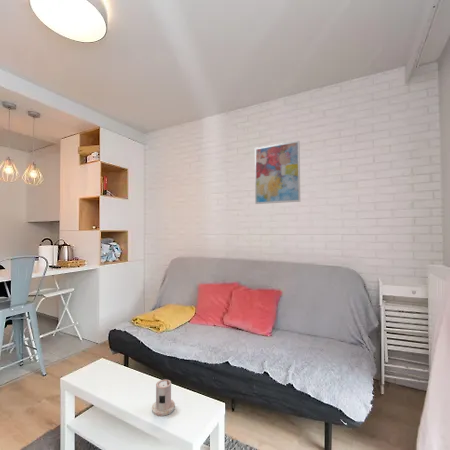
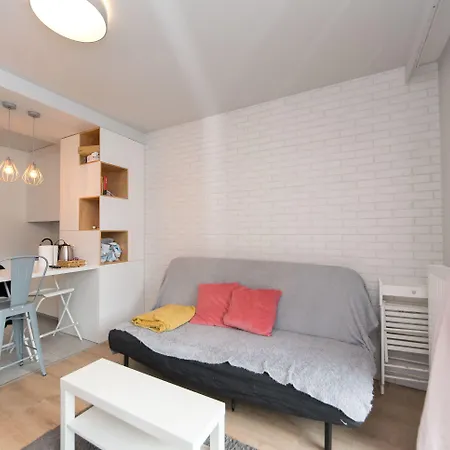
- candle (163, 394)
- wall art (276, 173)
